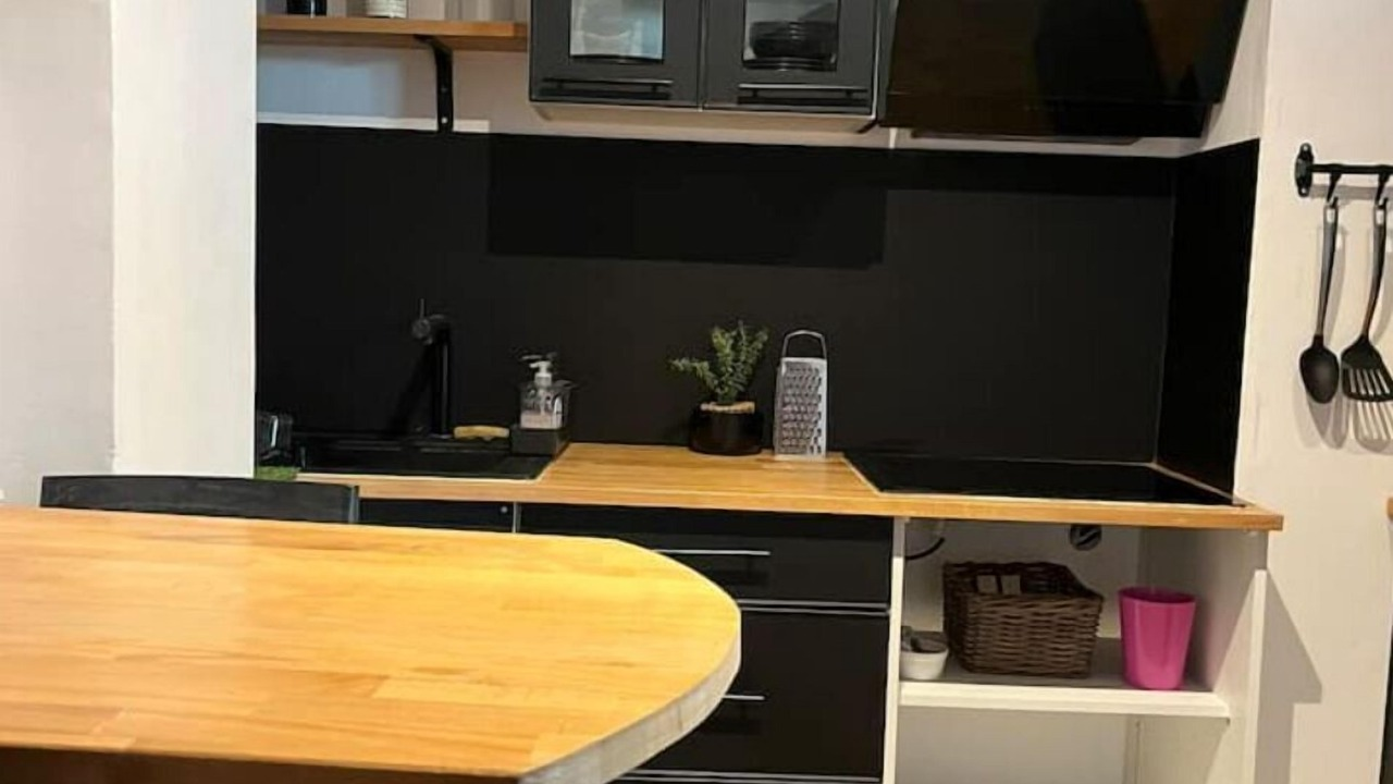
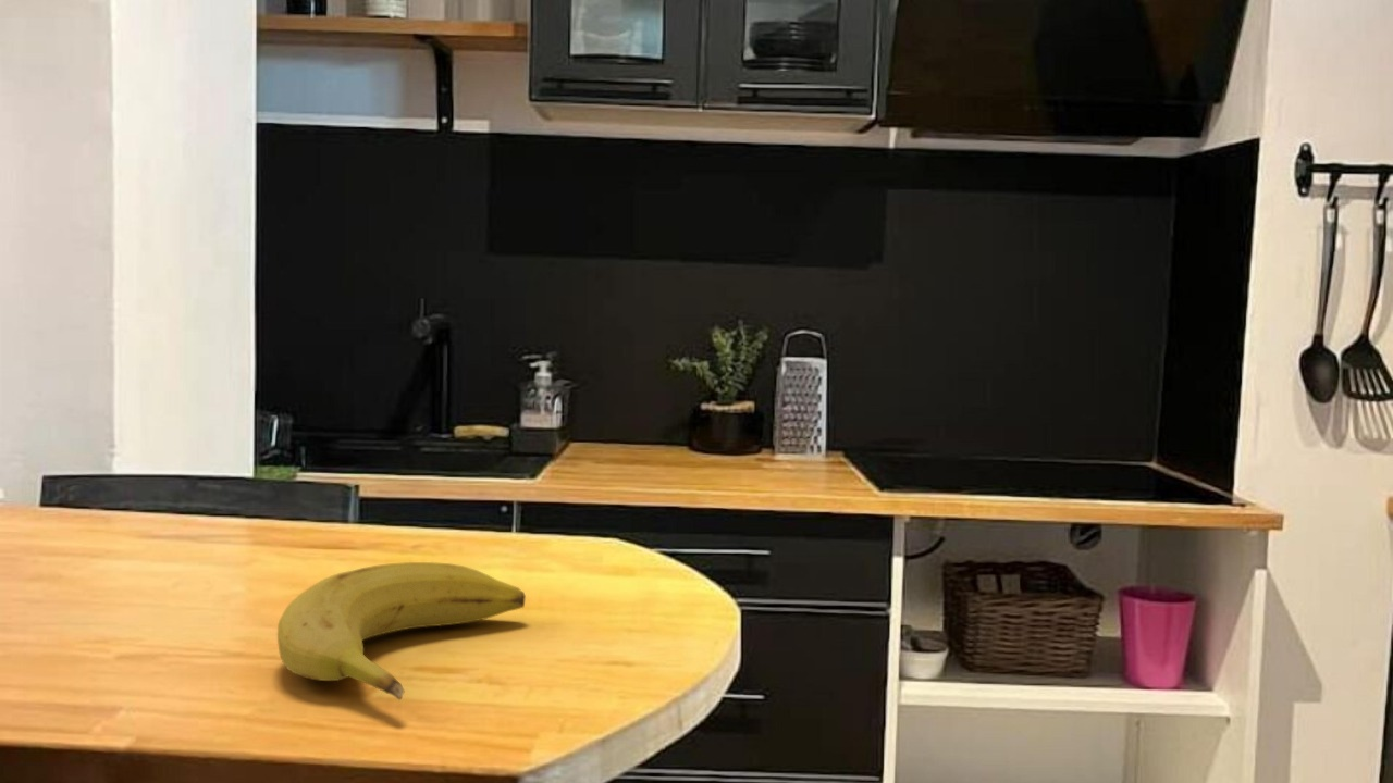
+ fruit (432, 622)
